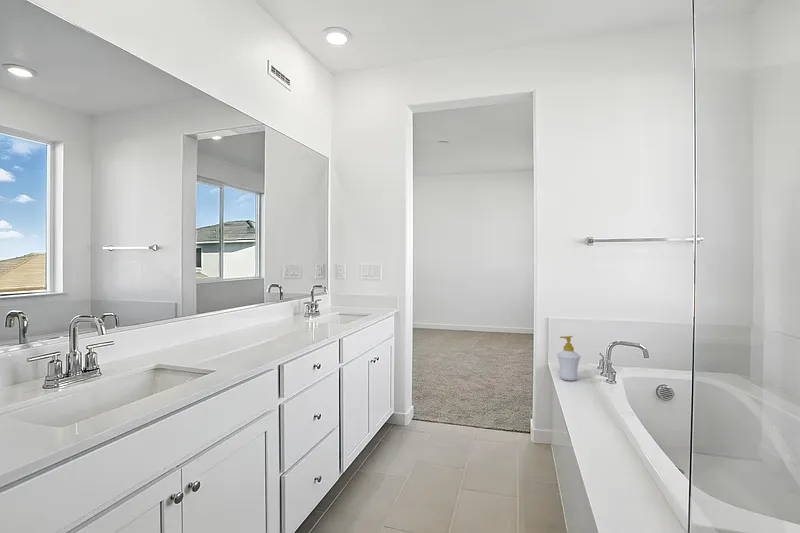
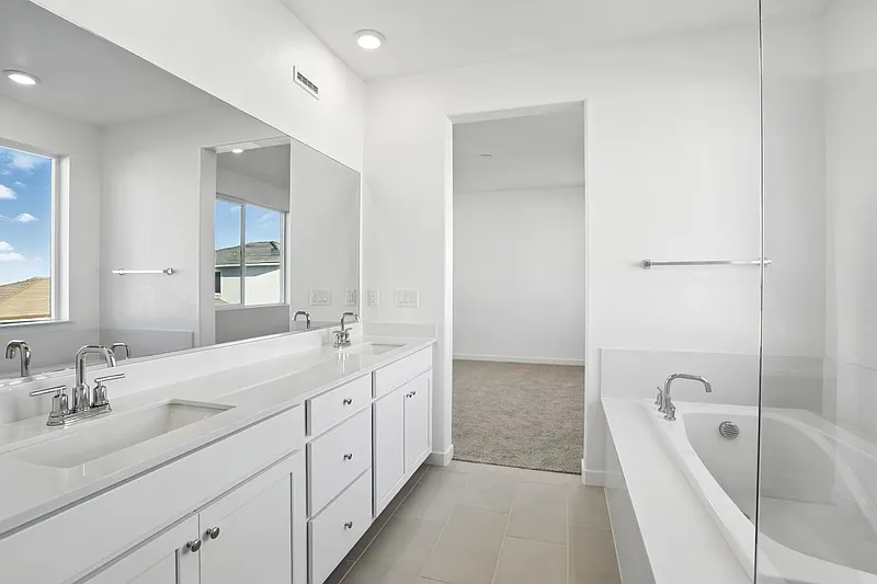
- soap bottle (568, 357)
